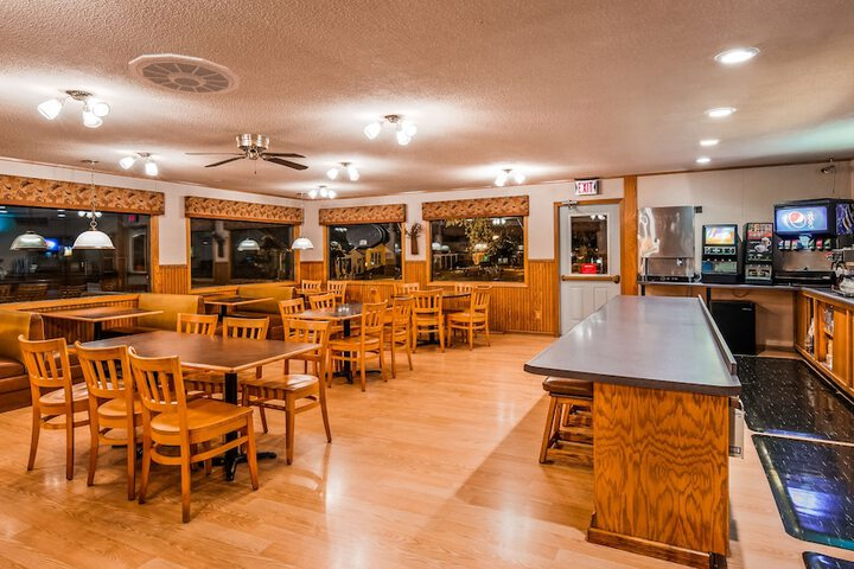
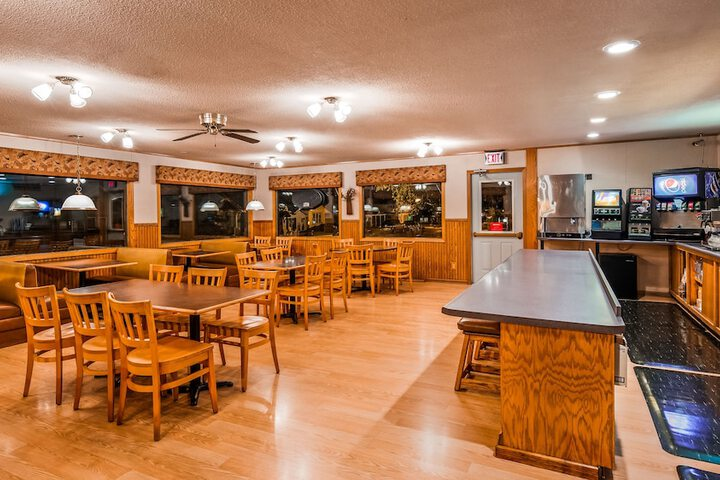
- ceiling vent (186, 78)
